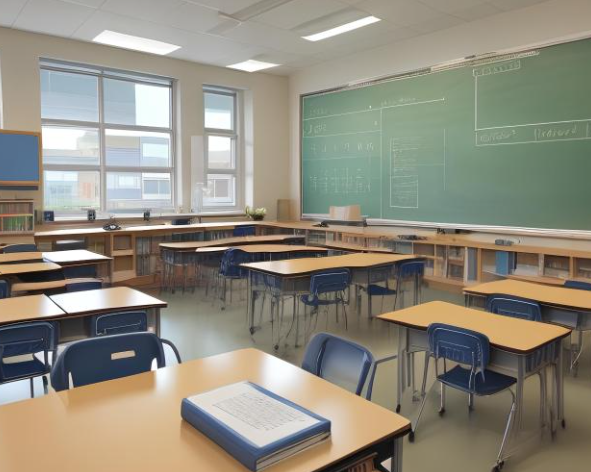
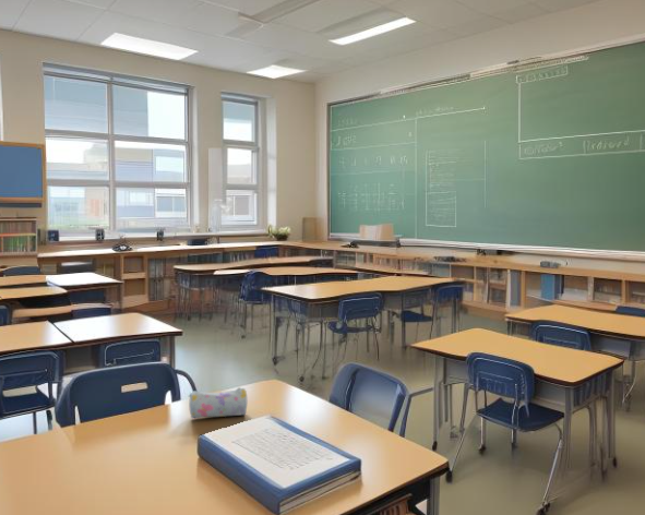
+ pencil case (218, 403)
